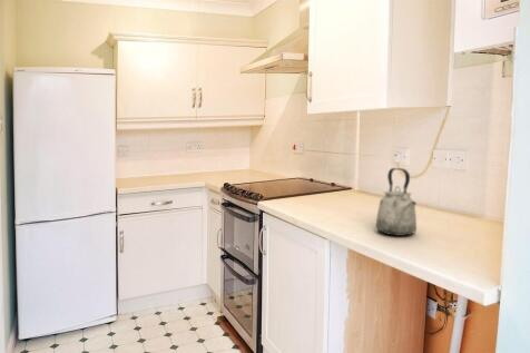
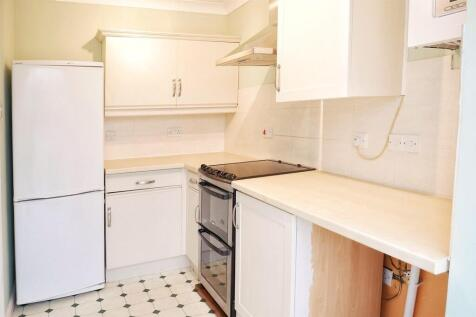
- kettle (401, 202)
